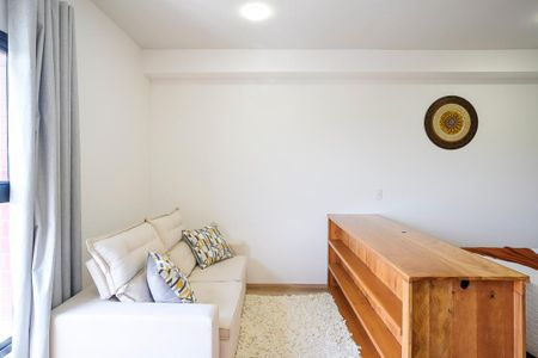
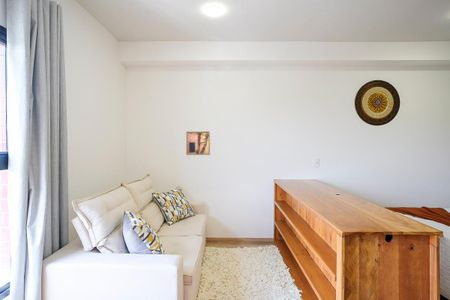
+ wall art (198, 143)
